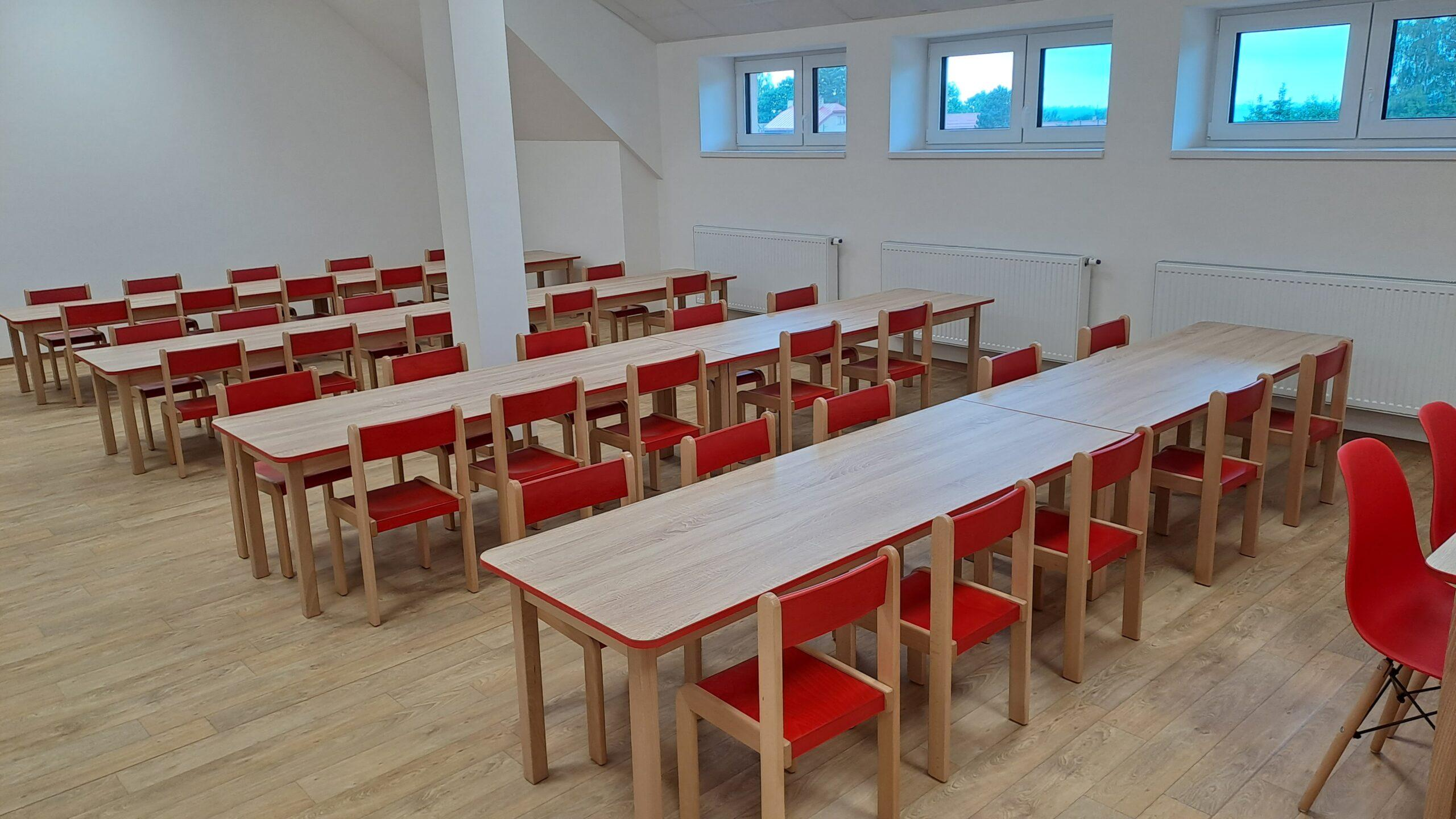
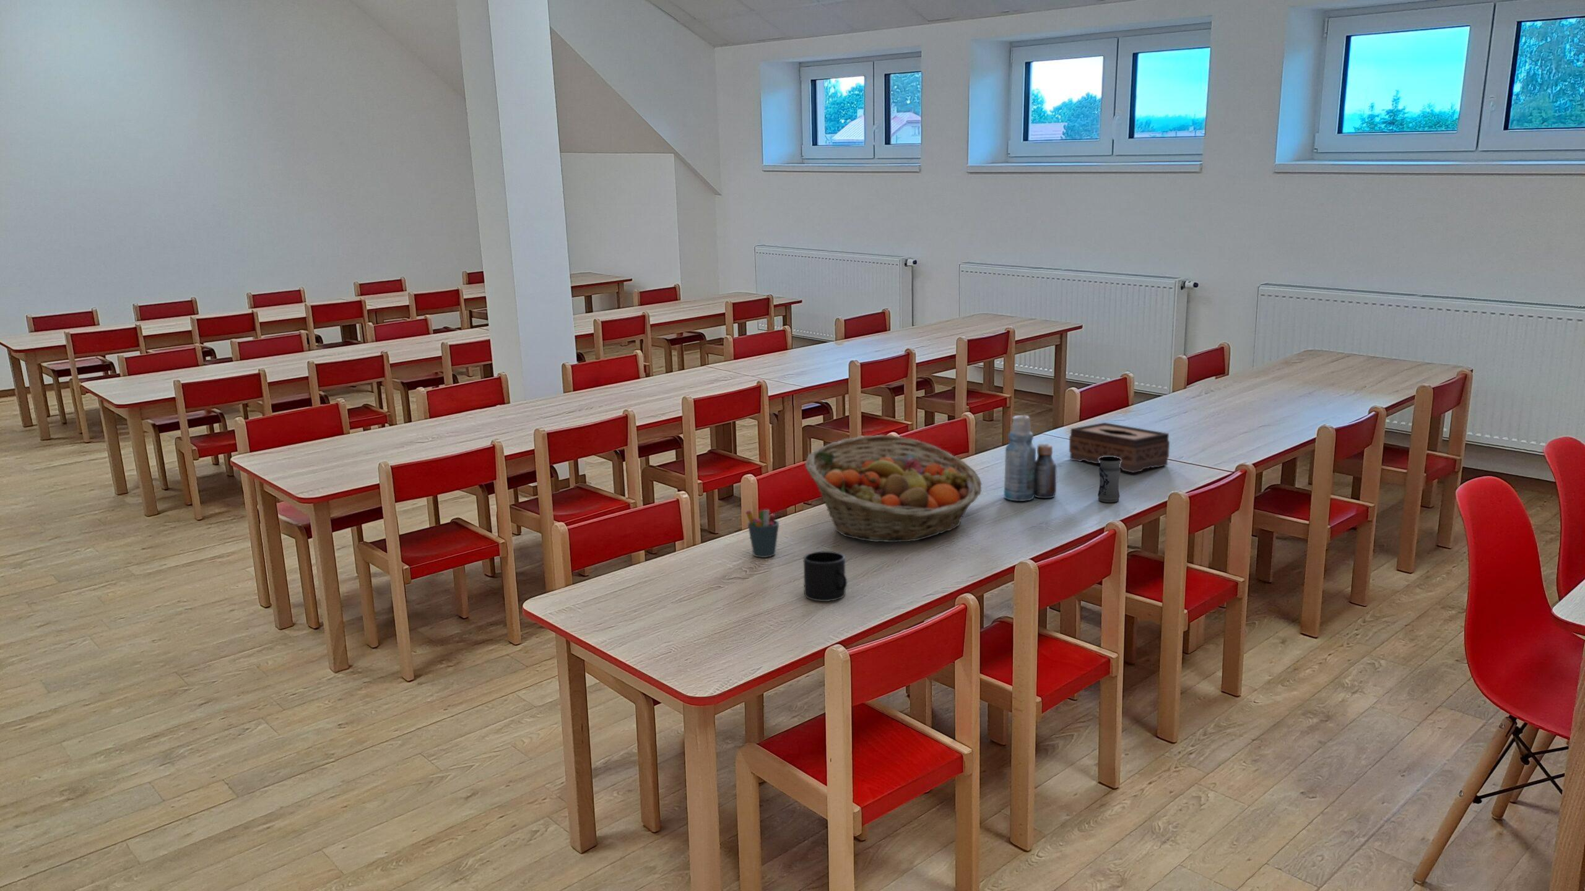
+ tissue box (1118, 446)
+ jar (1109, 479)
+ pen holder (763, 530)
+ fruit basket (894, 486)
+ mug (827, 578)
+ bottle (1030, 456)
